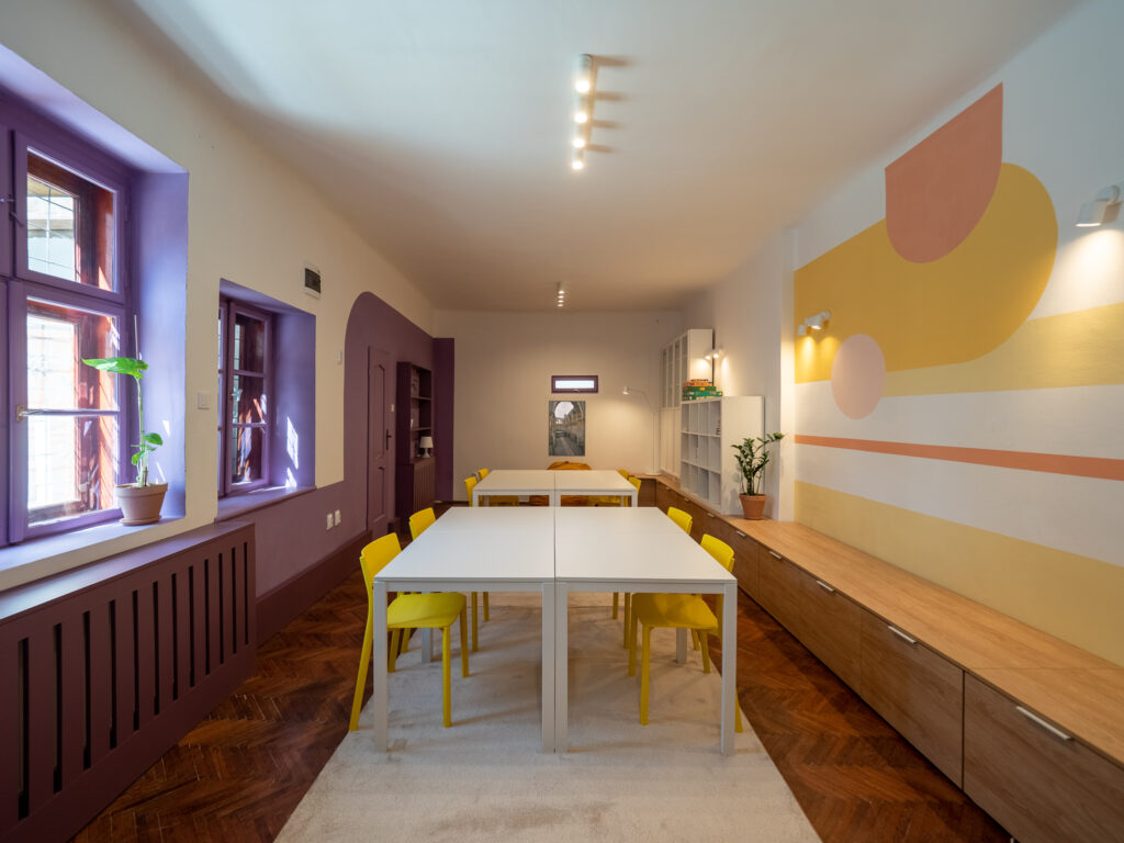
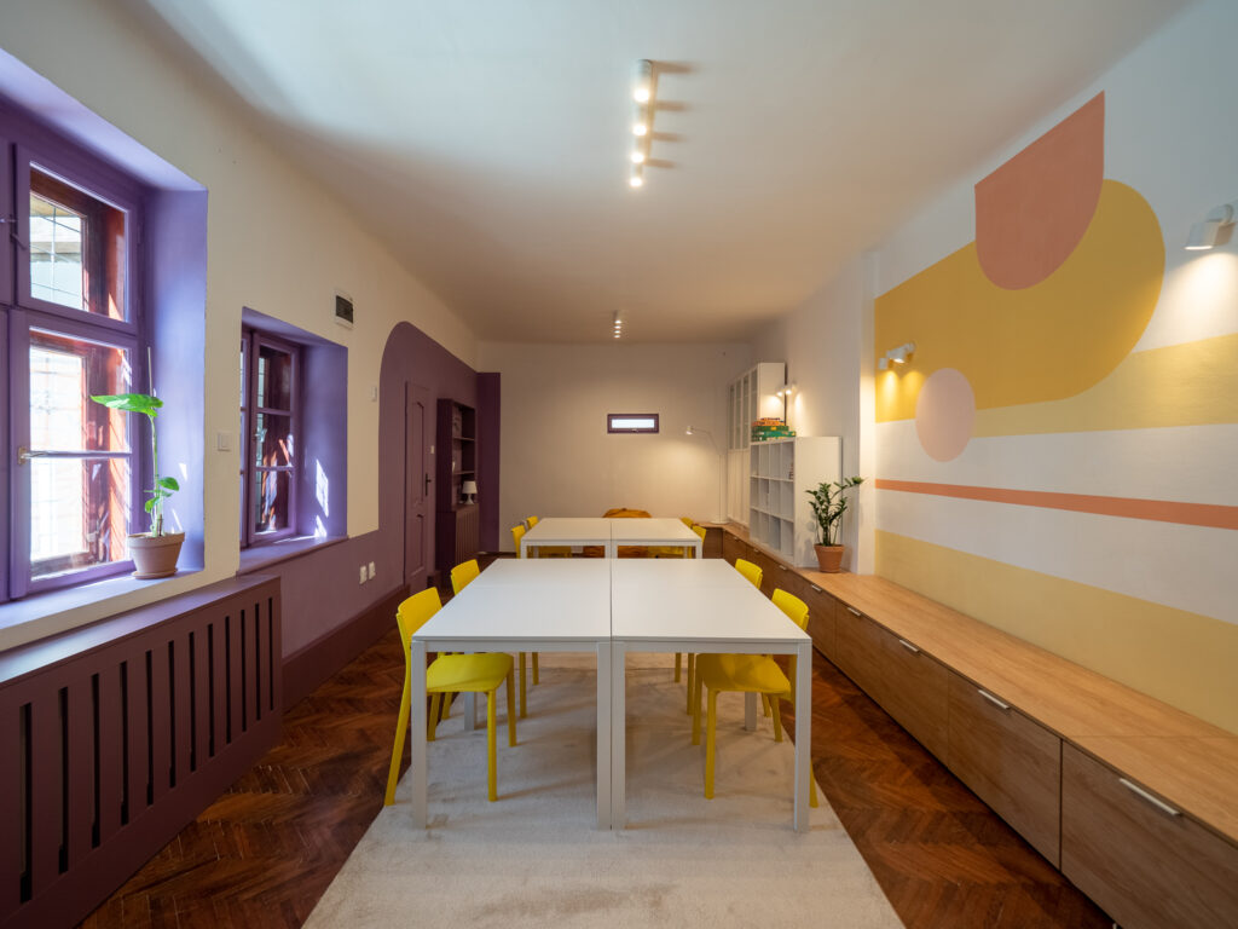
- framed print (566, 428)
